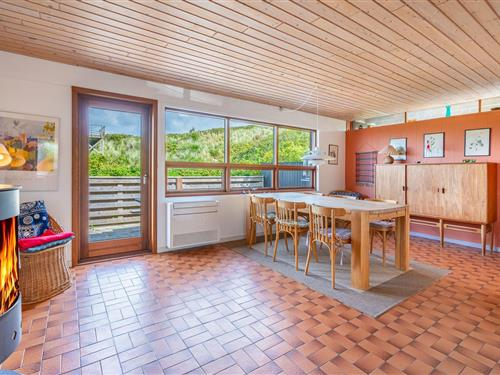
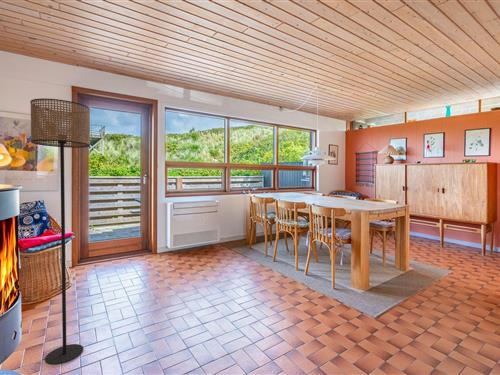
+ floor lamp (63, 231)
